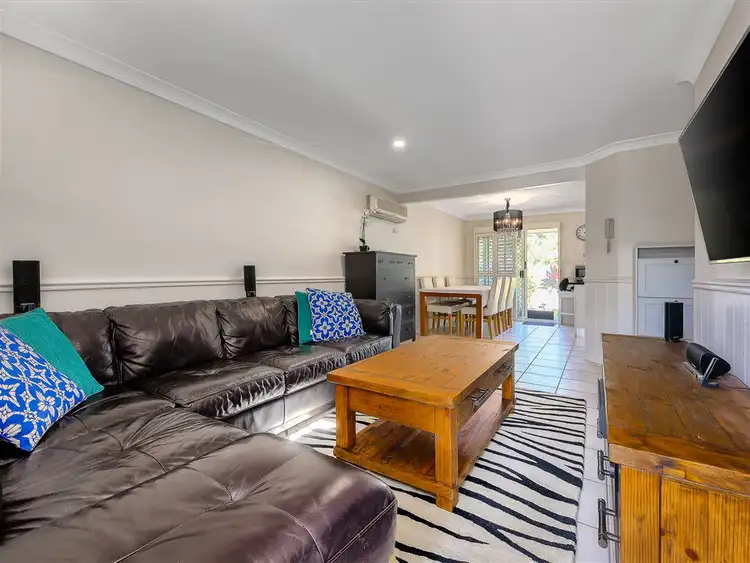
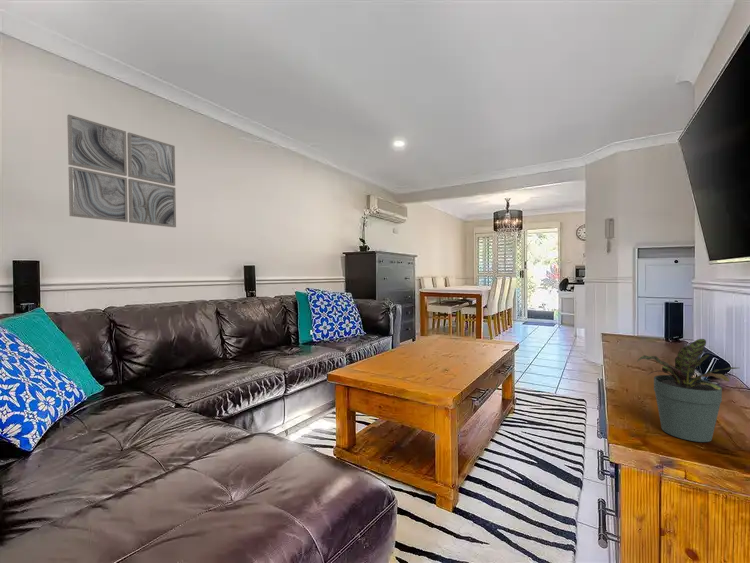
+ wall art (128, 176)
+ potted plant (684, 386)
